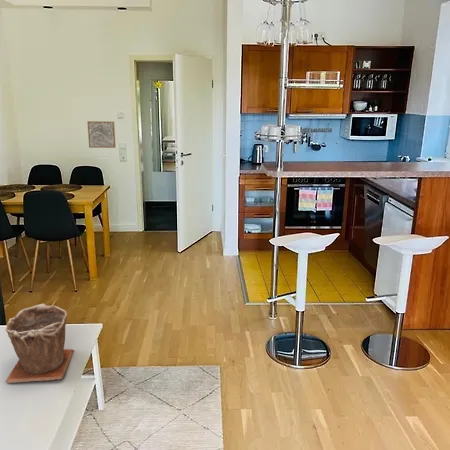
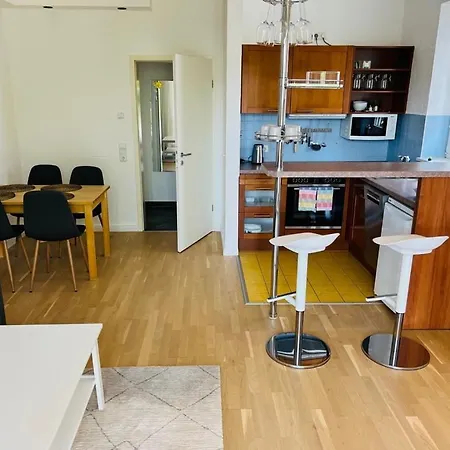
- wall art (101, 134)
- plant pot (38, 341)
